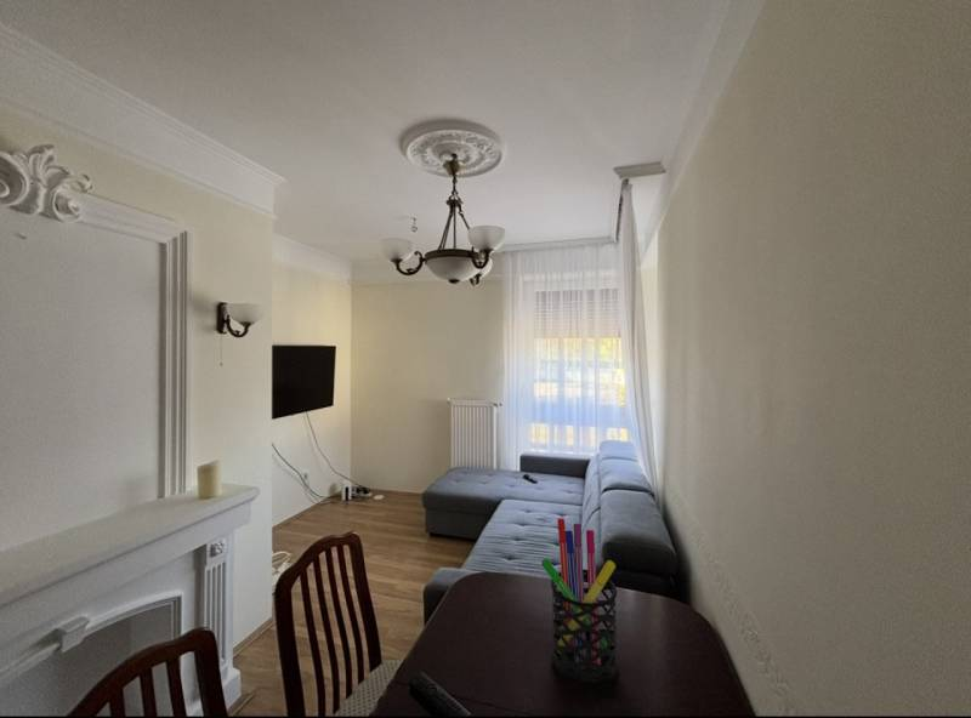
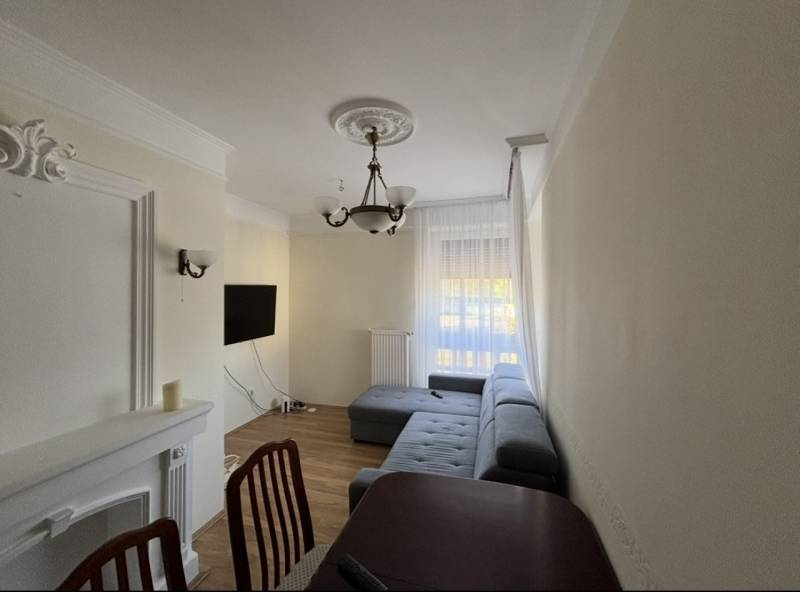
- pen holder (574, 594)
